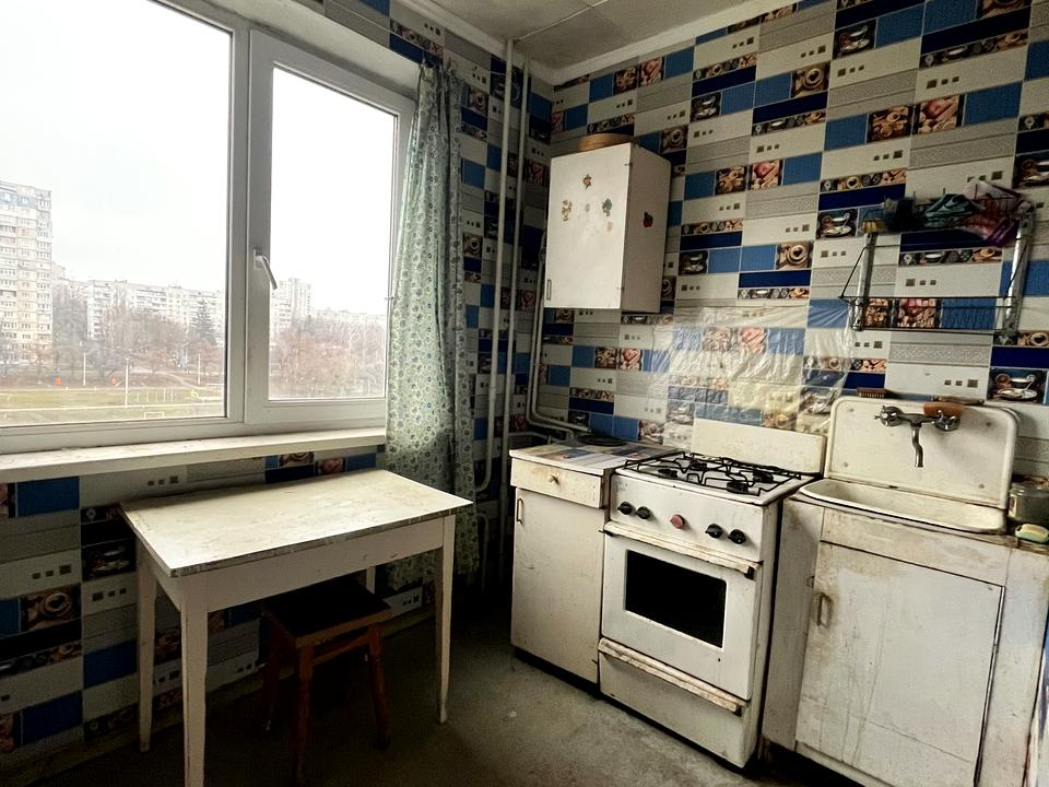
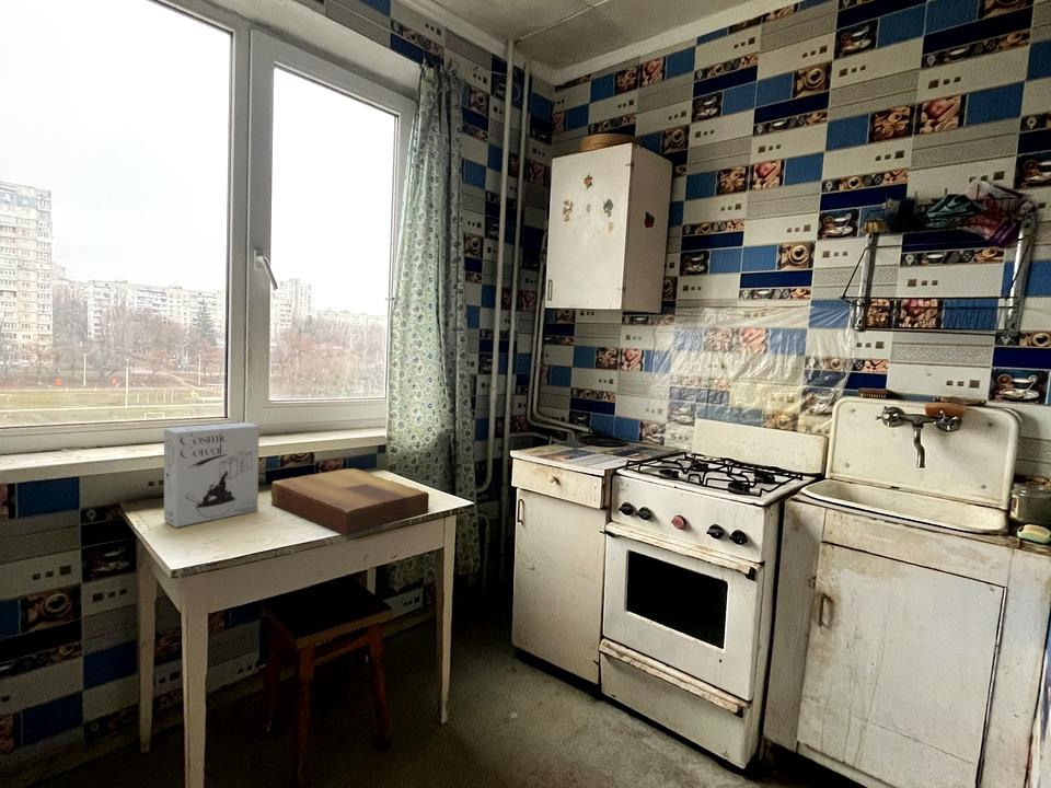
+ cutting board (349, 496)
+ cereal box (212, 471)
